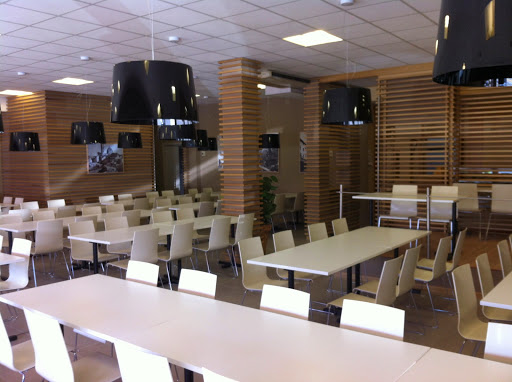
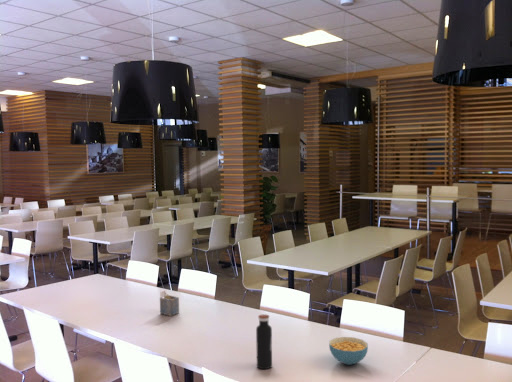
+ water bottle (264, 341)
+ cereal bowl (348, 353)
+ napkin holder (169, 302)
